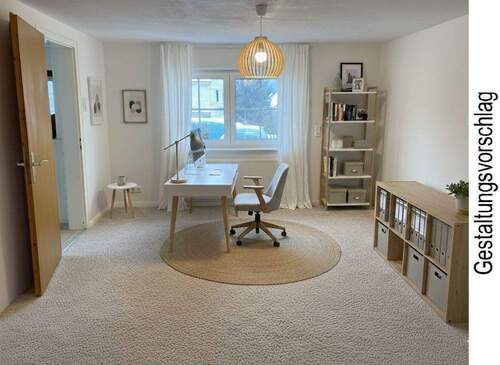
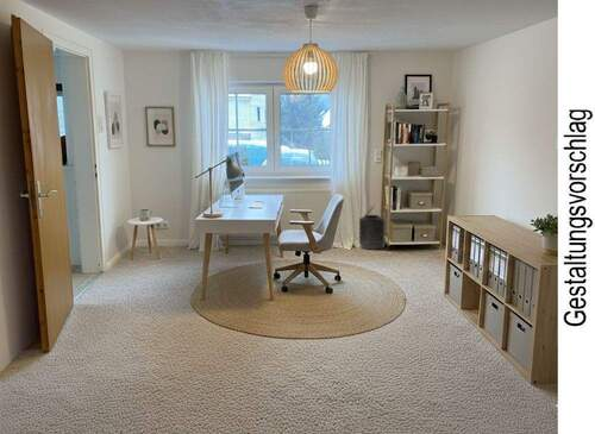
+ trash can (371, 226)
